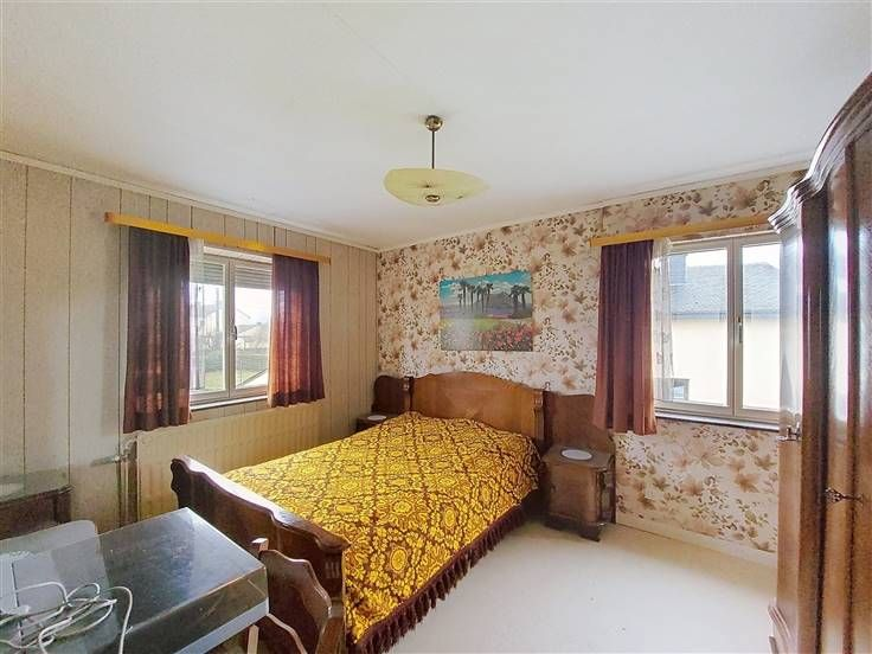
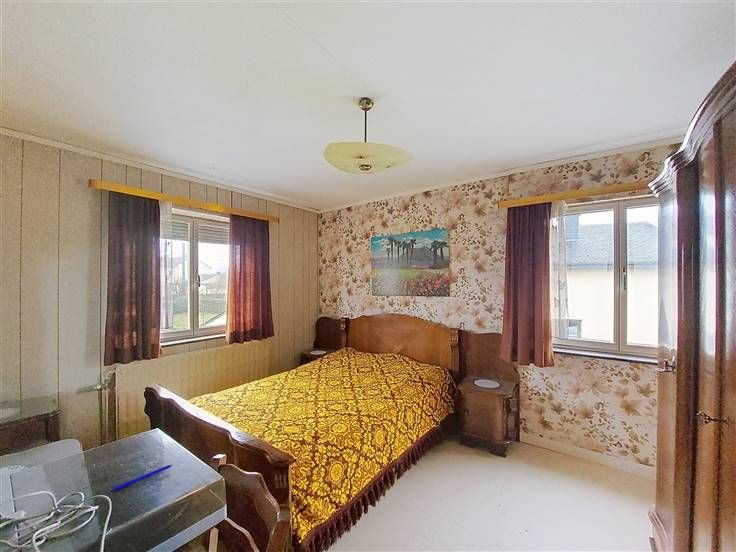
+ pen (145, 476)
